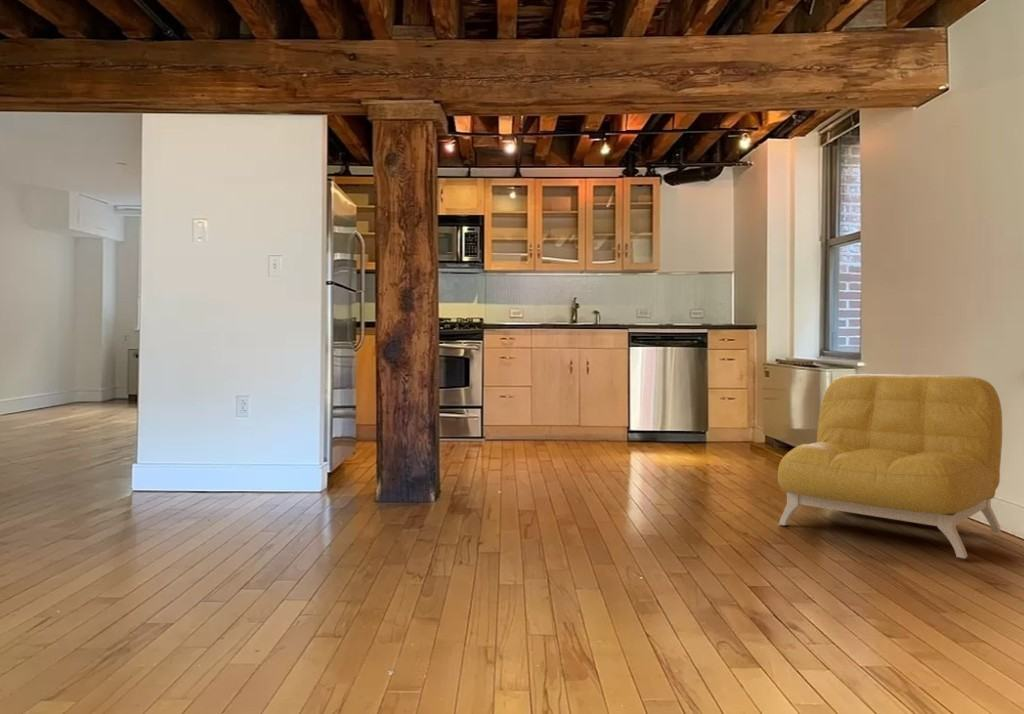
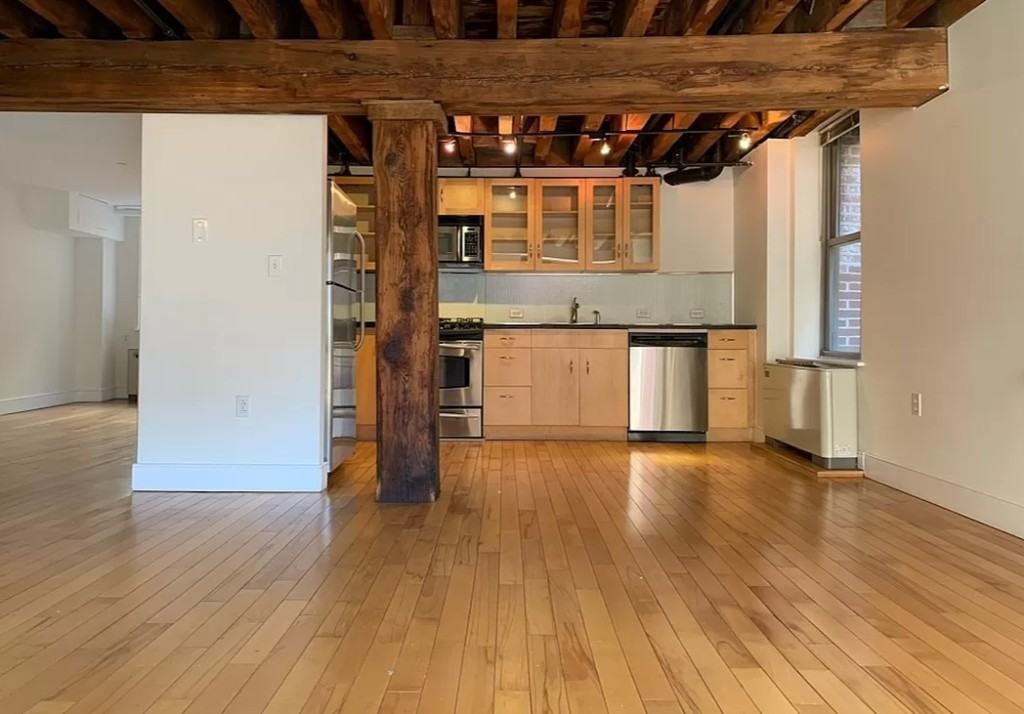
- armchair (887, 451)
